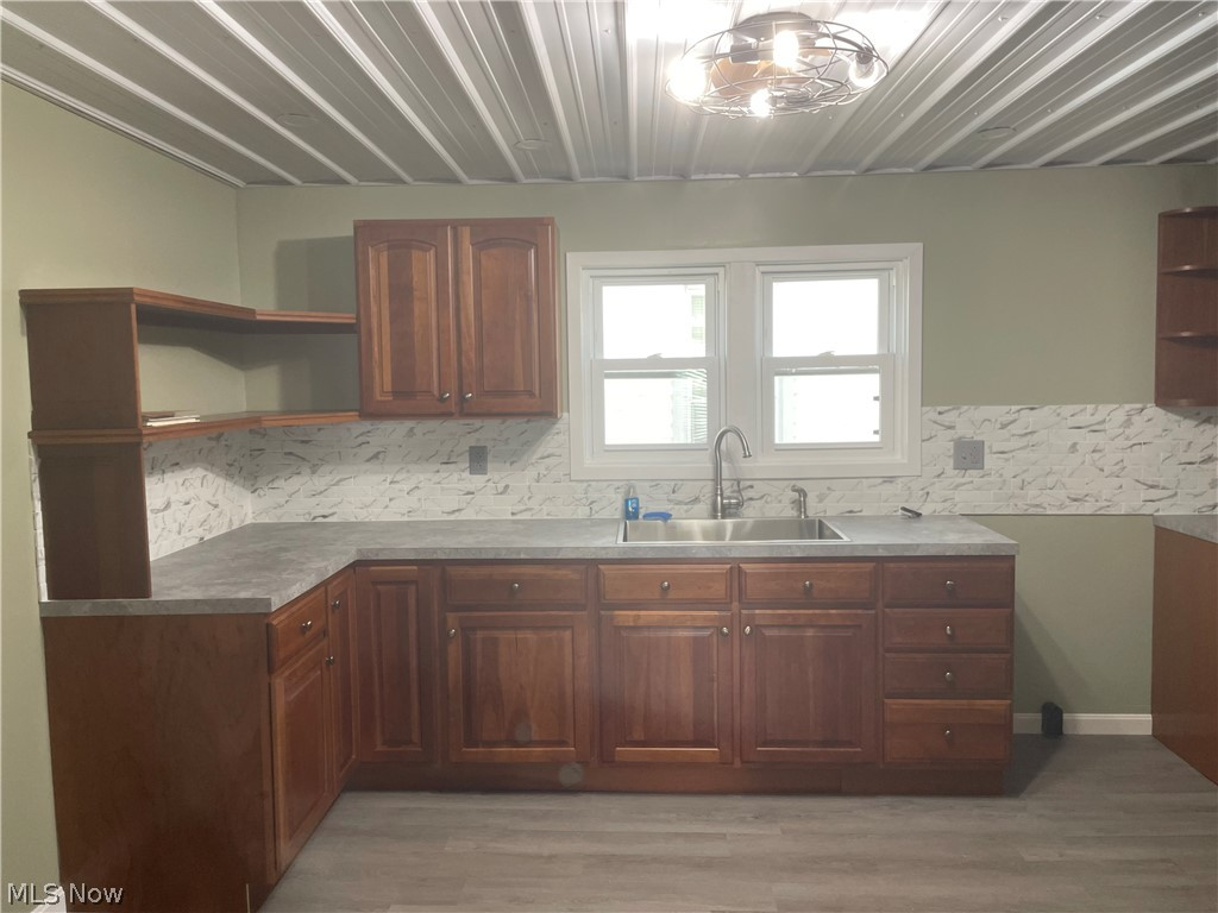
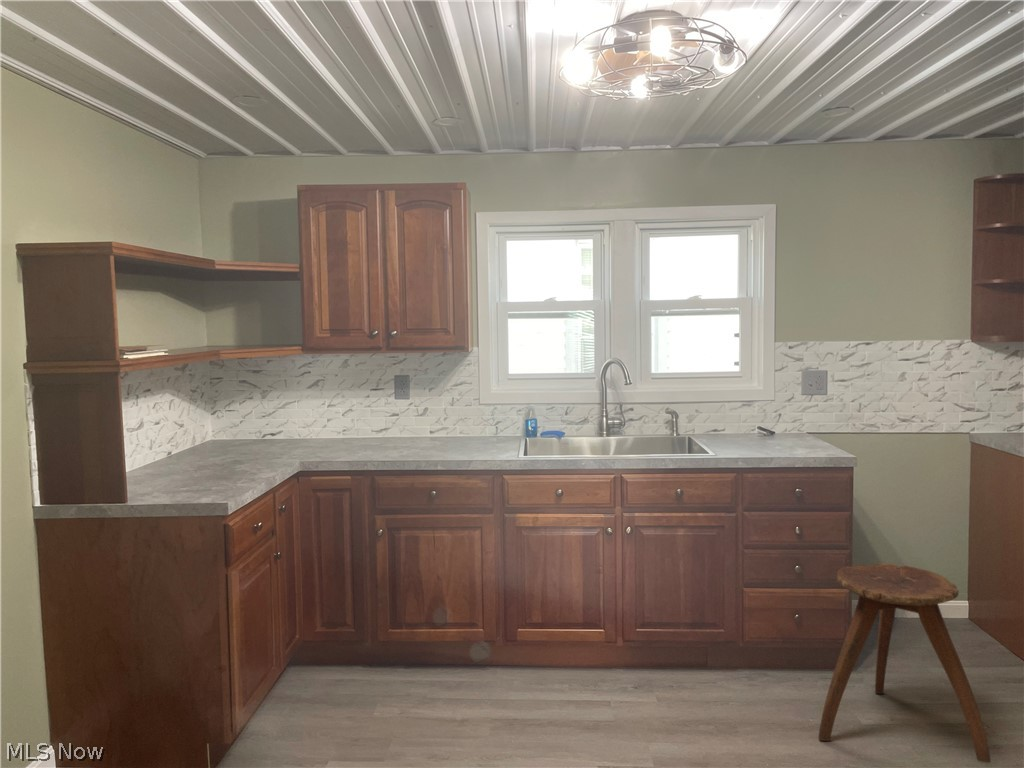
+ stool (877, 652)
